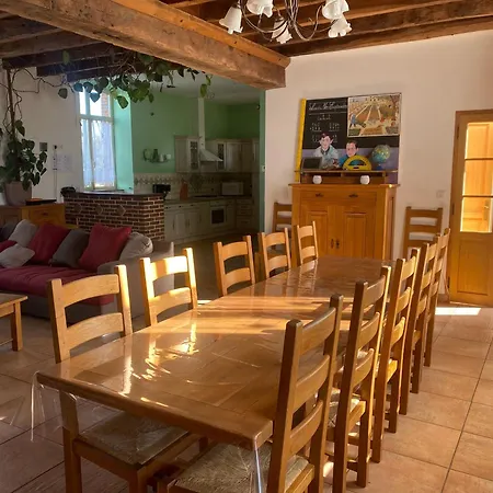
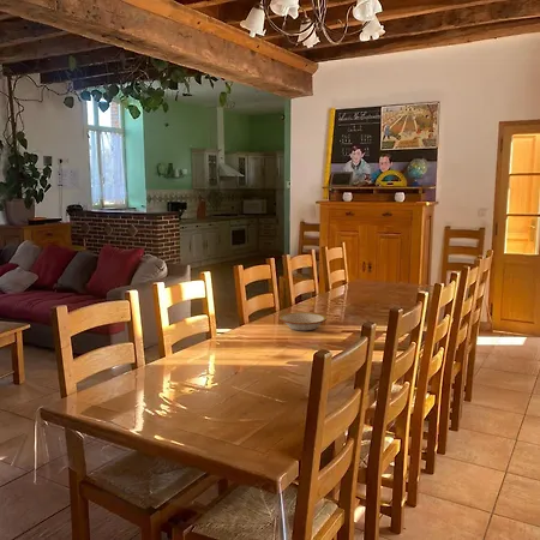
+ bowl (302, 322)
